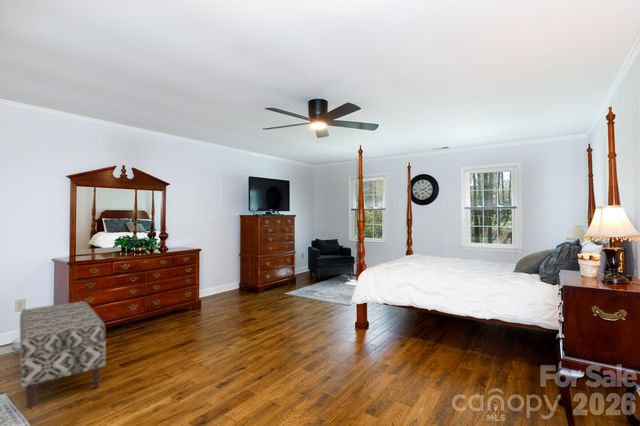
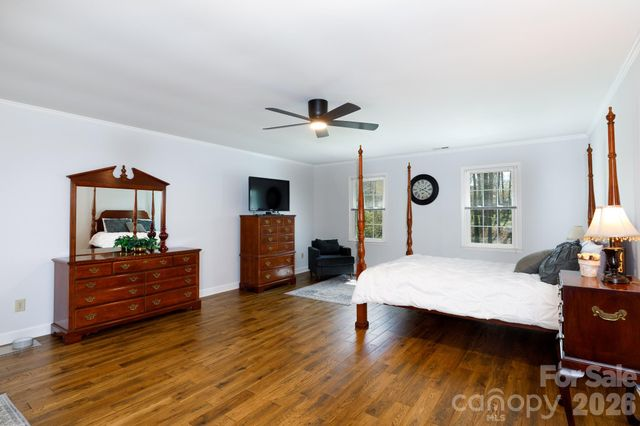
- bench (59, 344)
